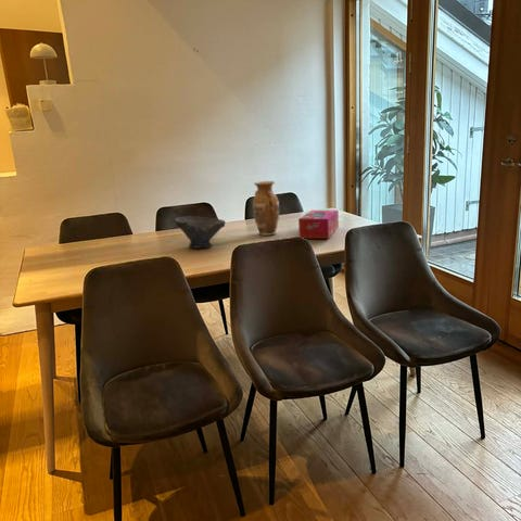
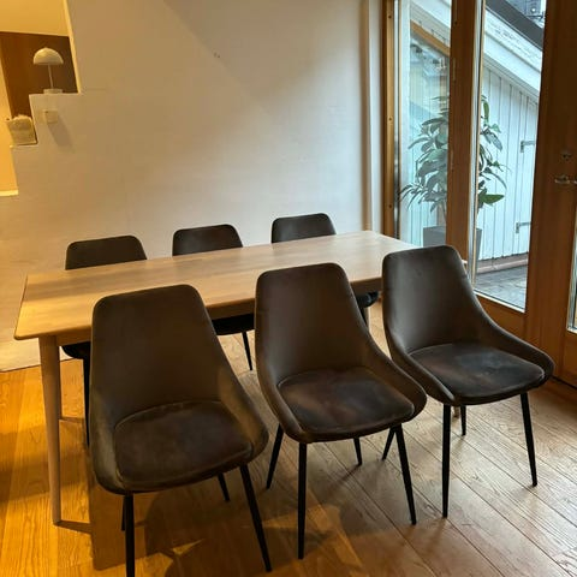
- tissue box (319, 224)
- vase (266, 207)
- bowl (200, 231)
